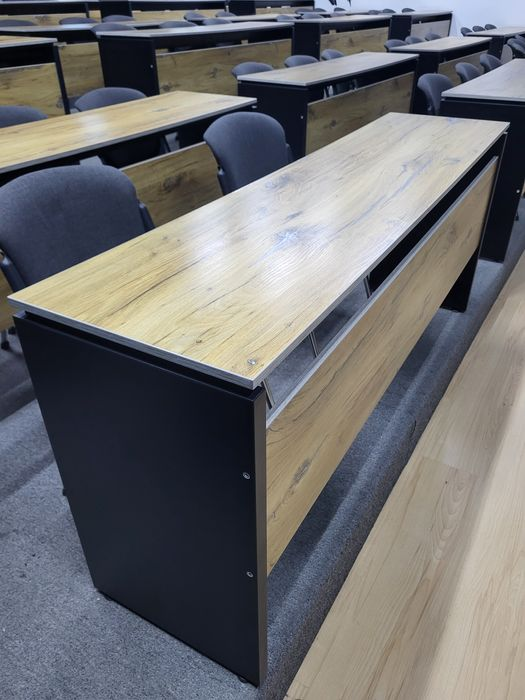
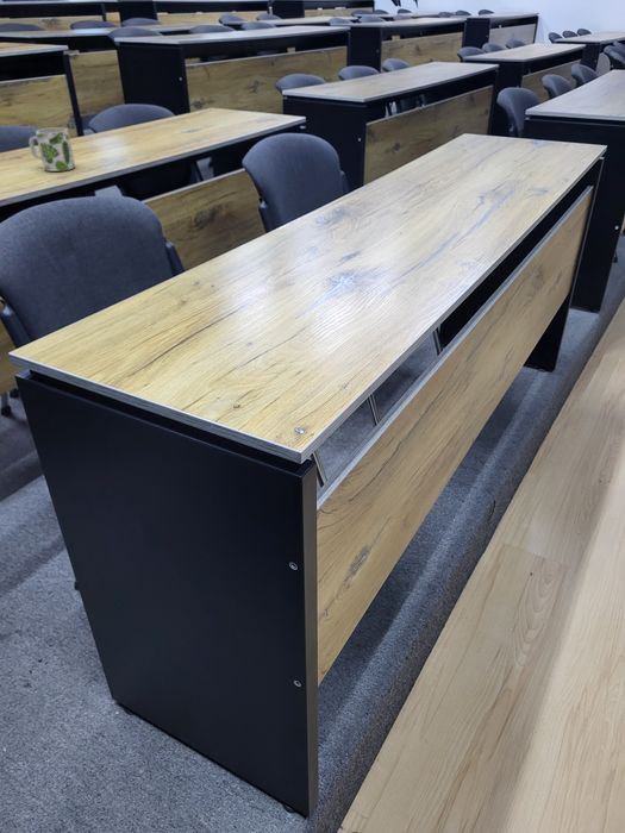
+ mug (49, 149)
